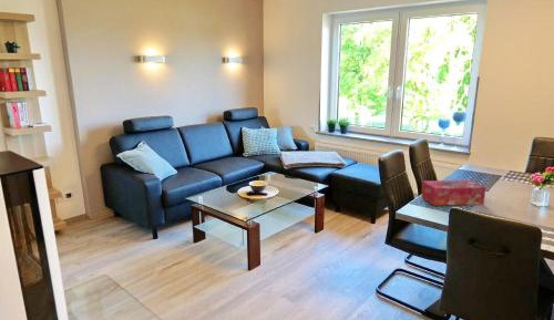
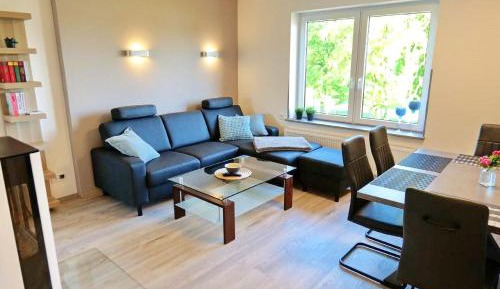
- tissue box (452, 192)
